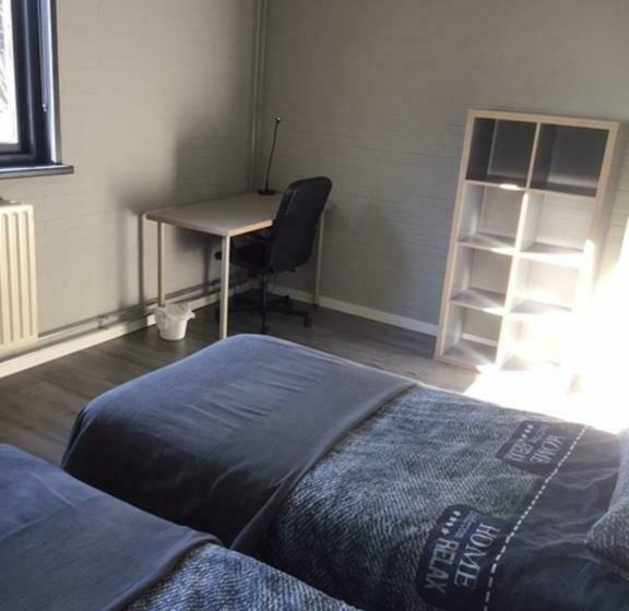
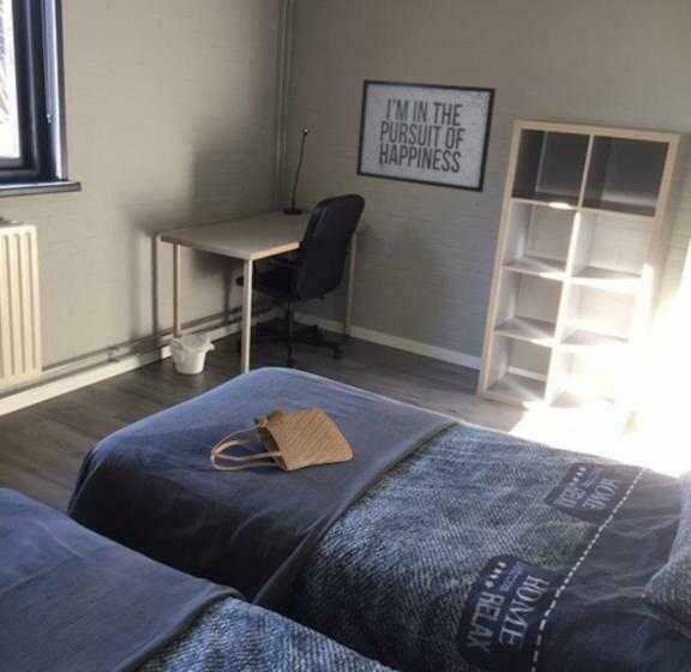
+ mirror (421, 134)
+ tote bag (278, 434)
